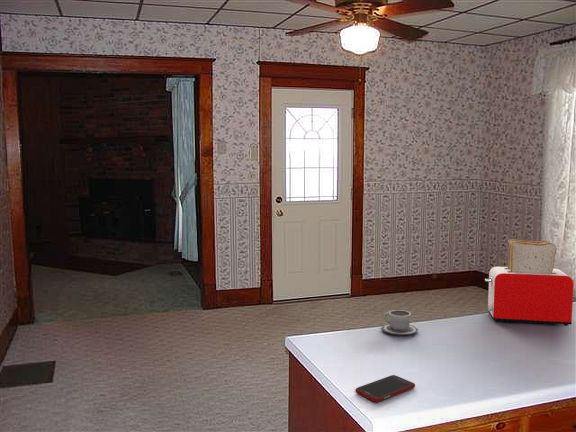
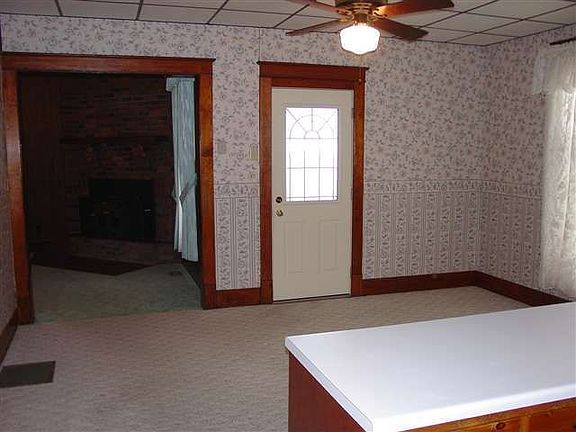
- cup (399, 321)
- toaster (526, 280)
- cell phone (385, 388)
